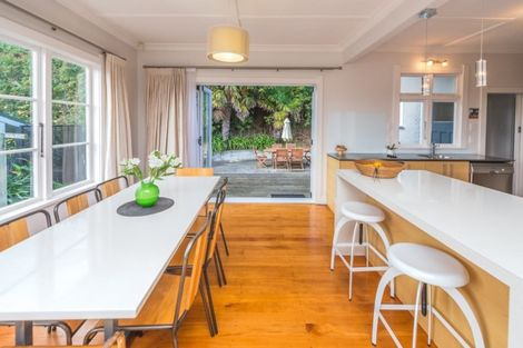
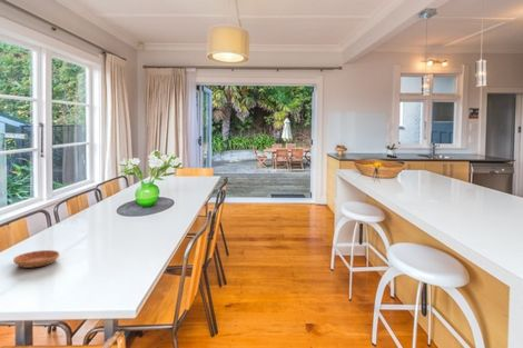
+ saucer (37, 259)
